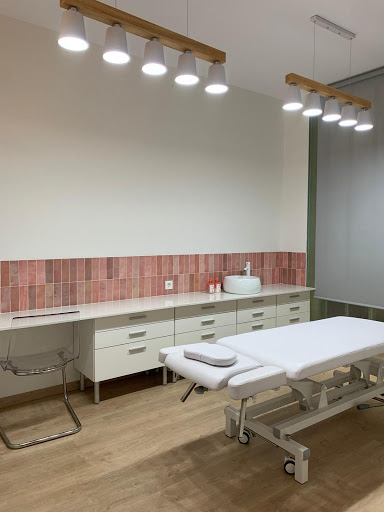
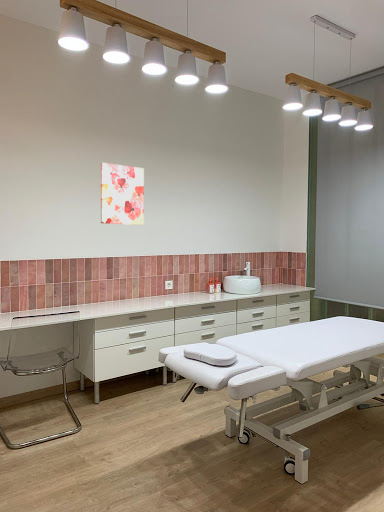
+ wall art (123, 194)
